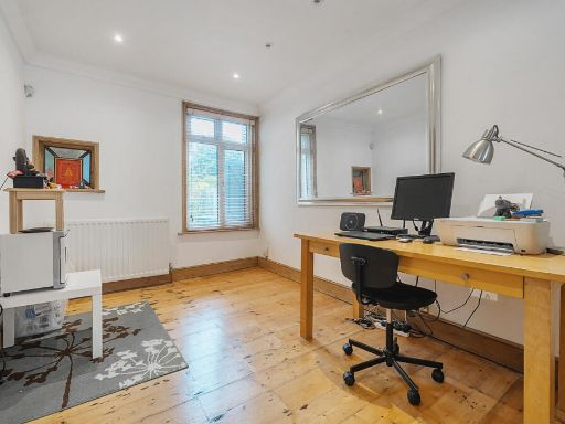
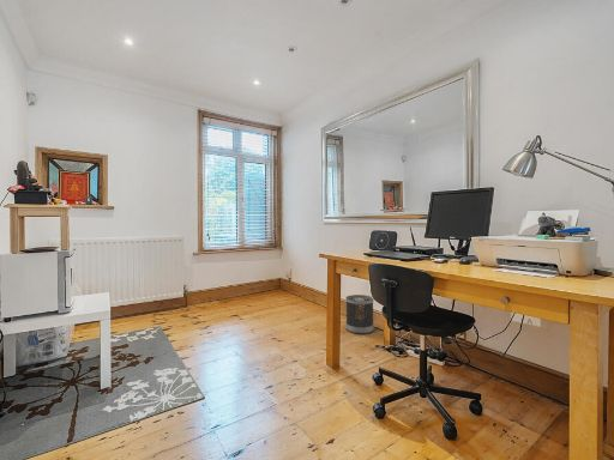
+ wastebasket (359, 313)
